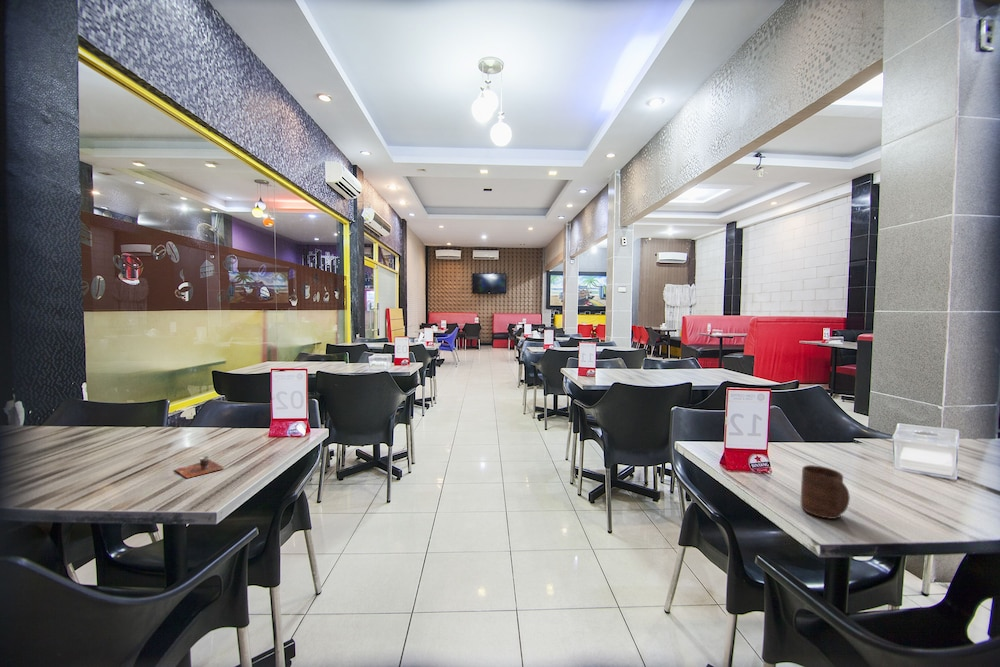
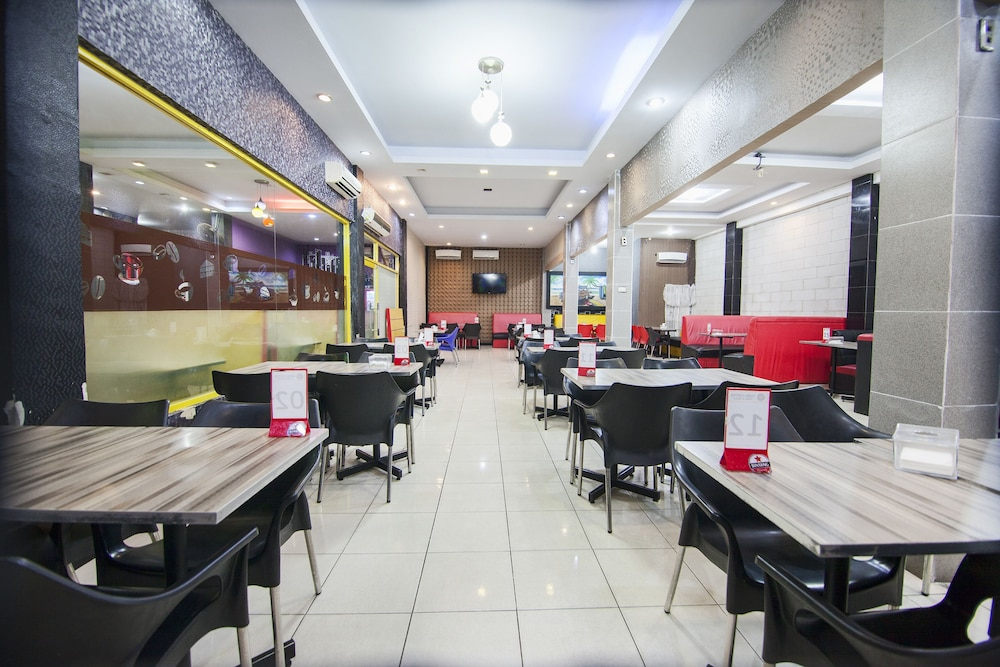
- cup (199, 463)
- cup (826, 493)
